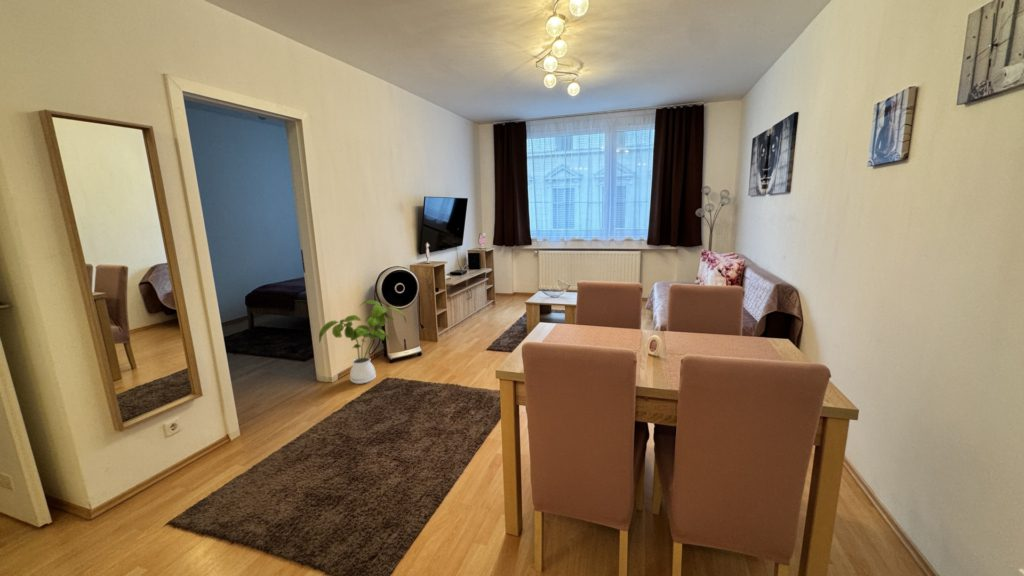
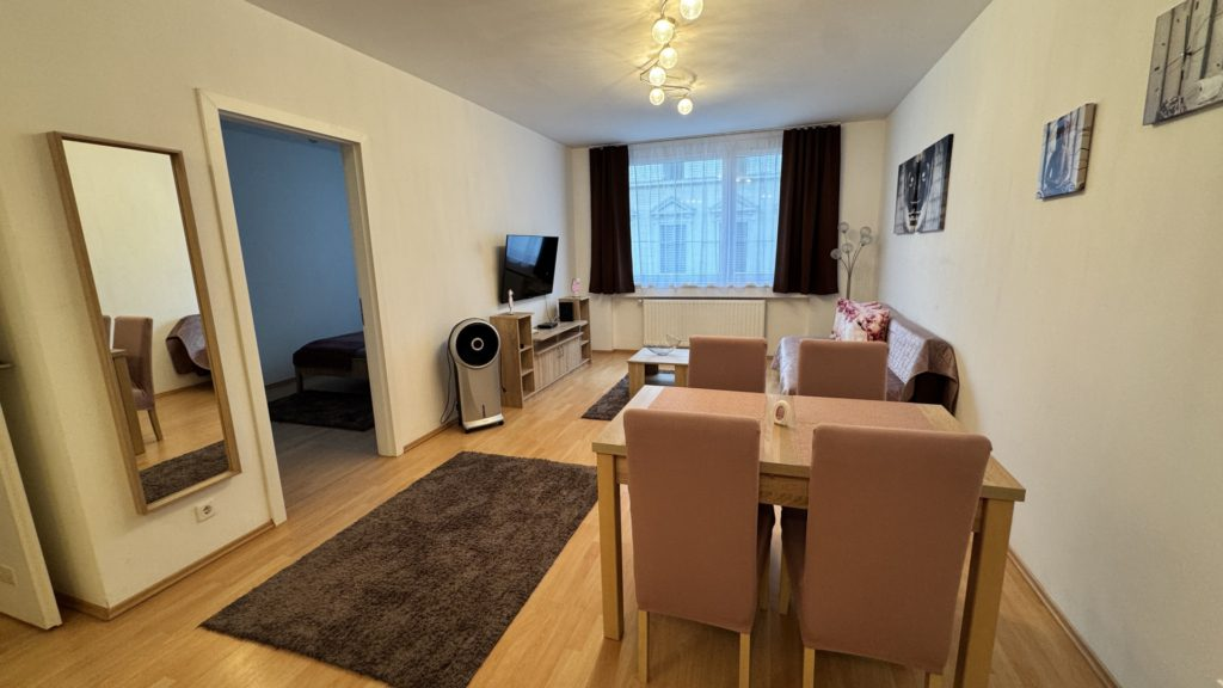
- house plant (372, 340)
